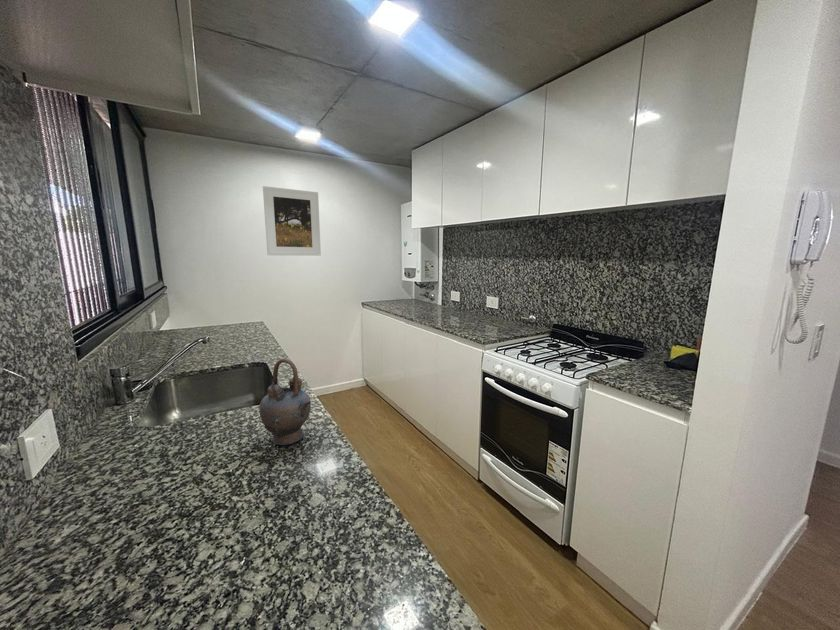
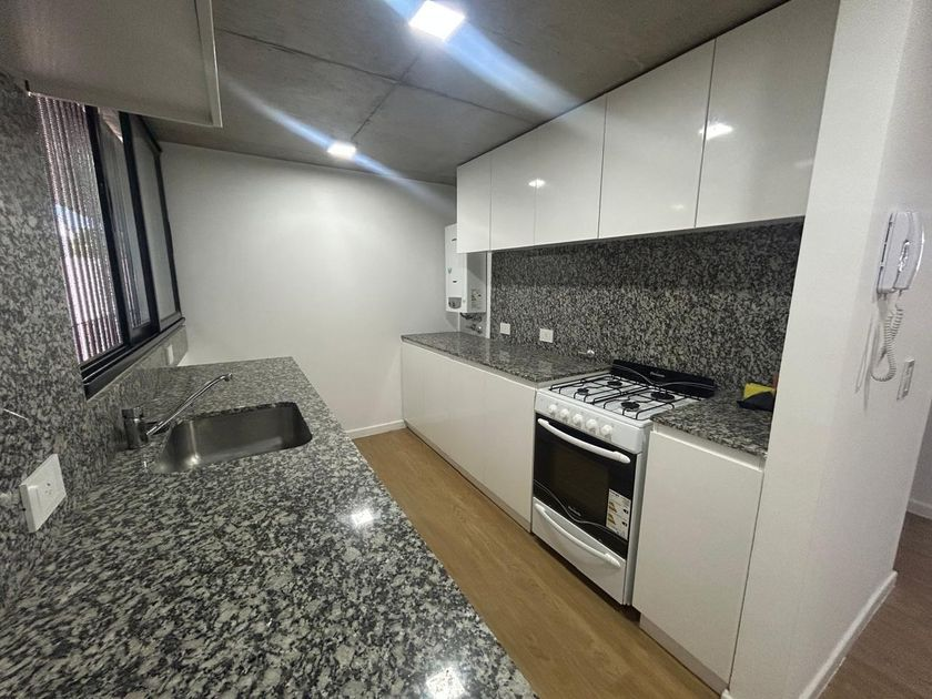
- teapot (288, 400)
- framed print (293, 223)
